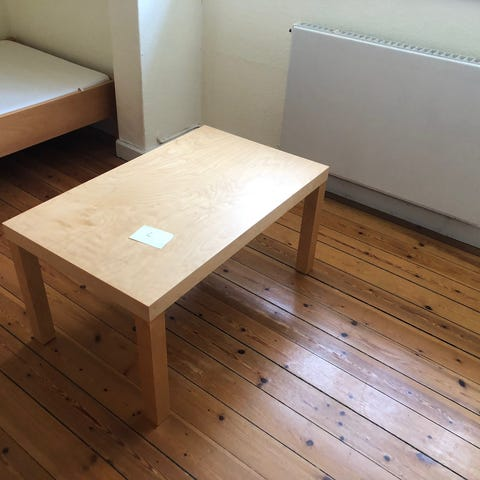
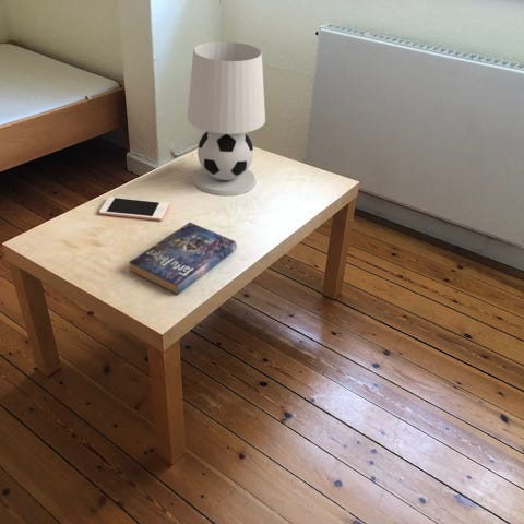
+ table lamp (226, 120)
+ cell phone (134, 207)
+ book (184, 255)
